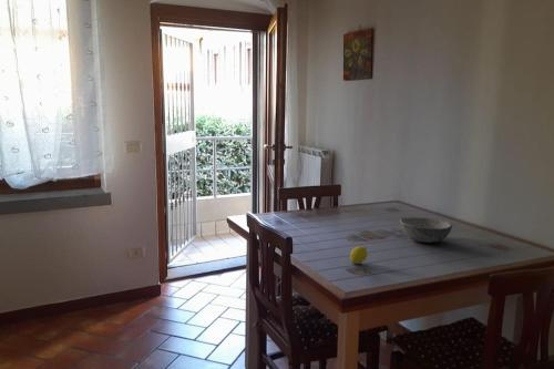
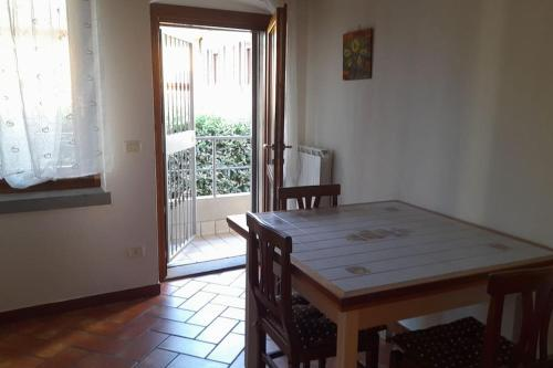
- bowl (424, 230)
- fruit (358, 254)
